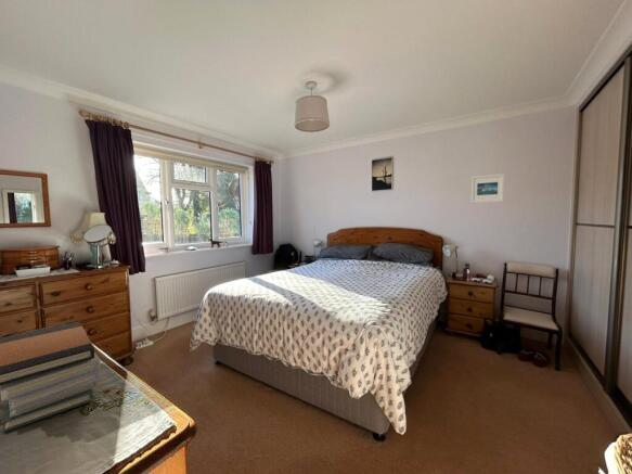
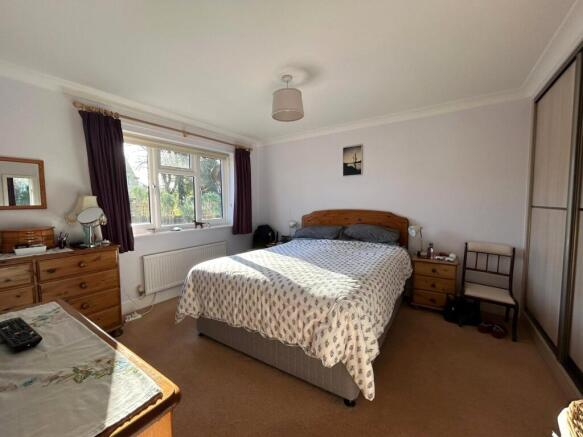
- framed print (487, 189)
- book stack (48, 368)
